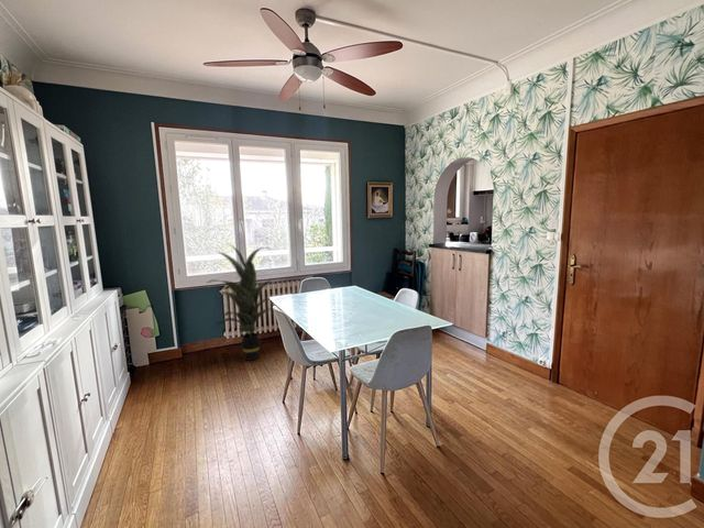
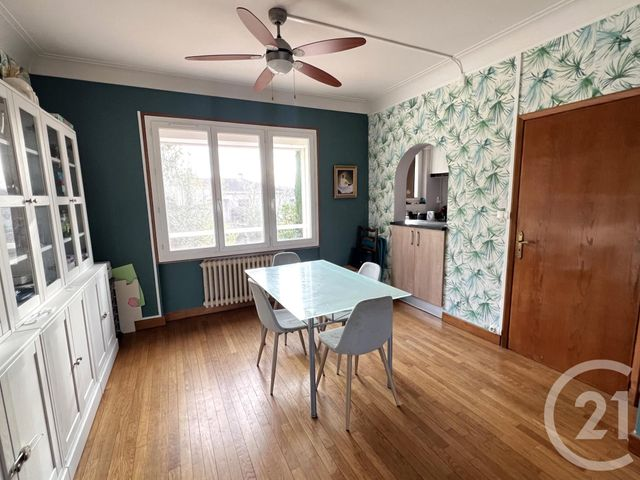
- indoor plant (242, 301)
